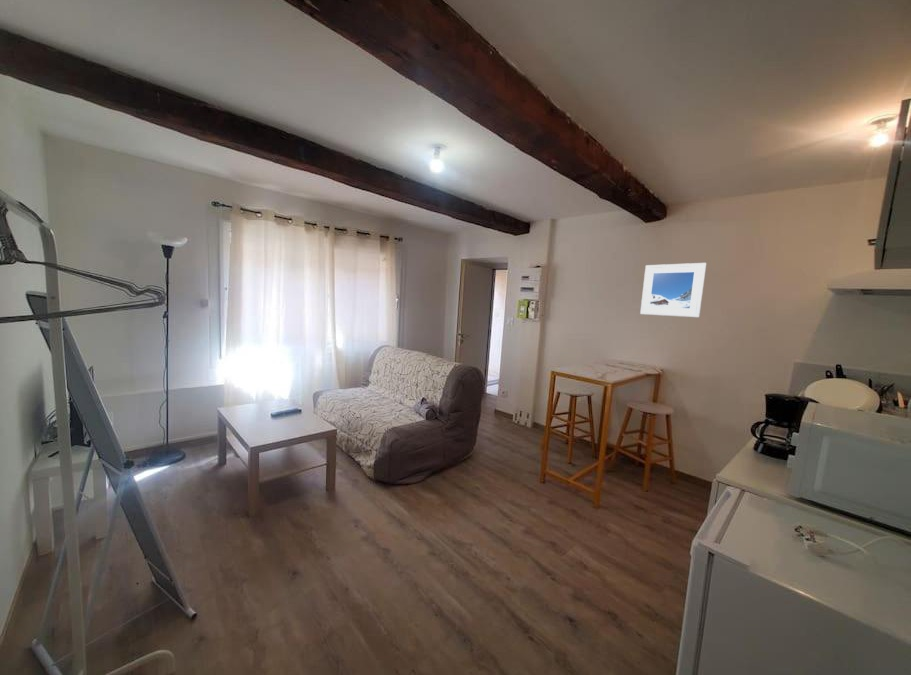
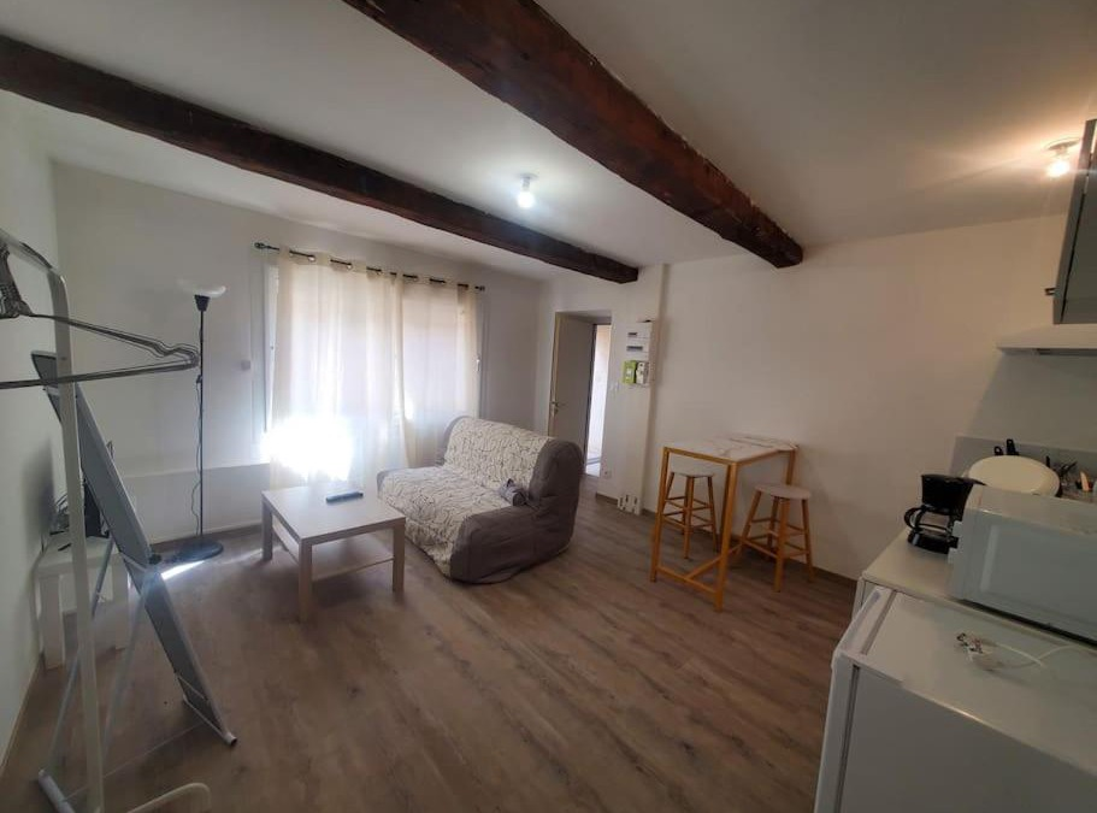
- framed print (671, 290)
